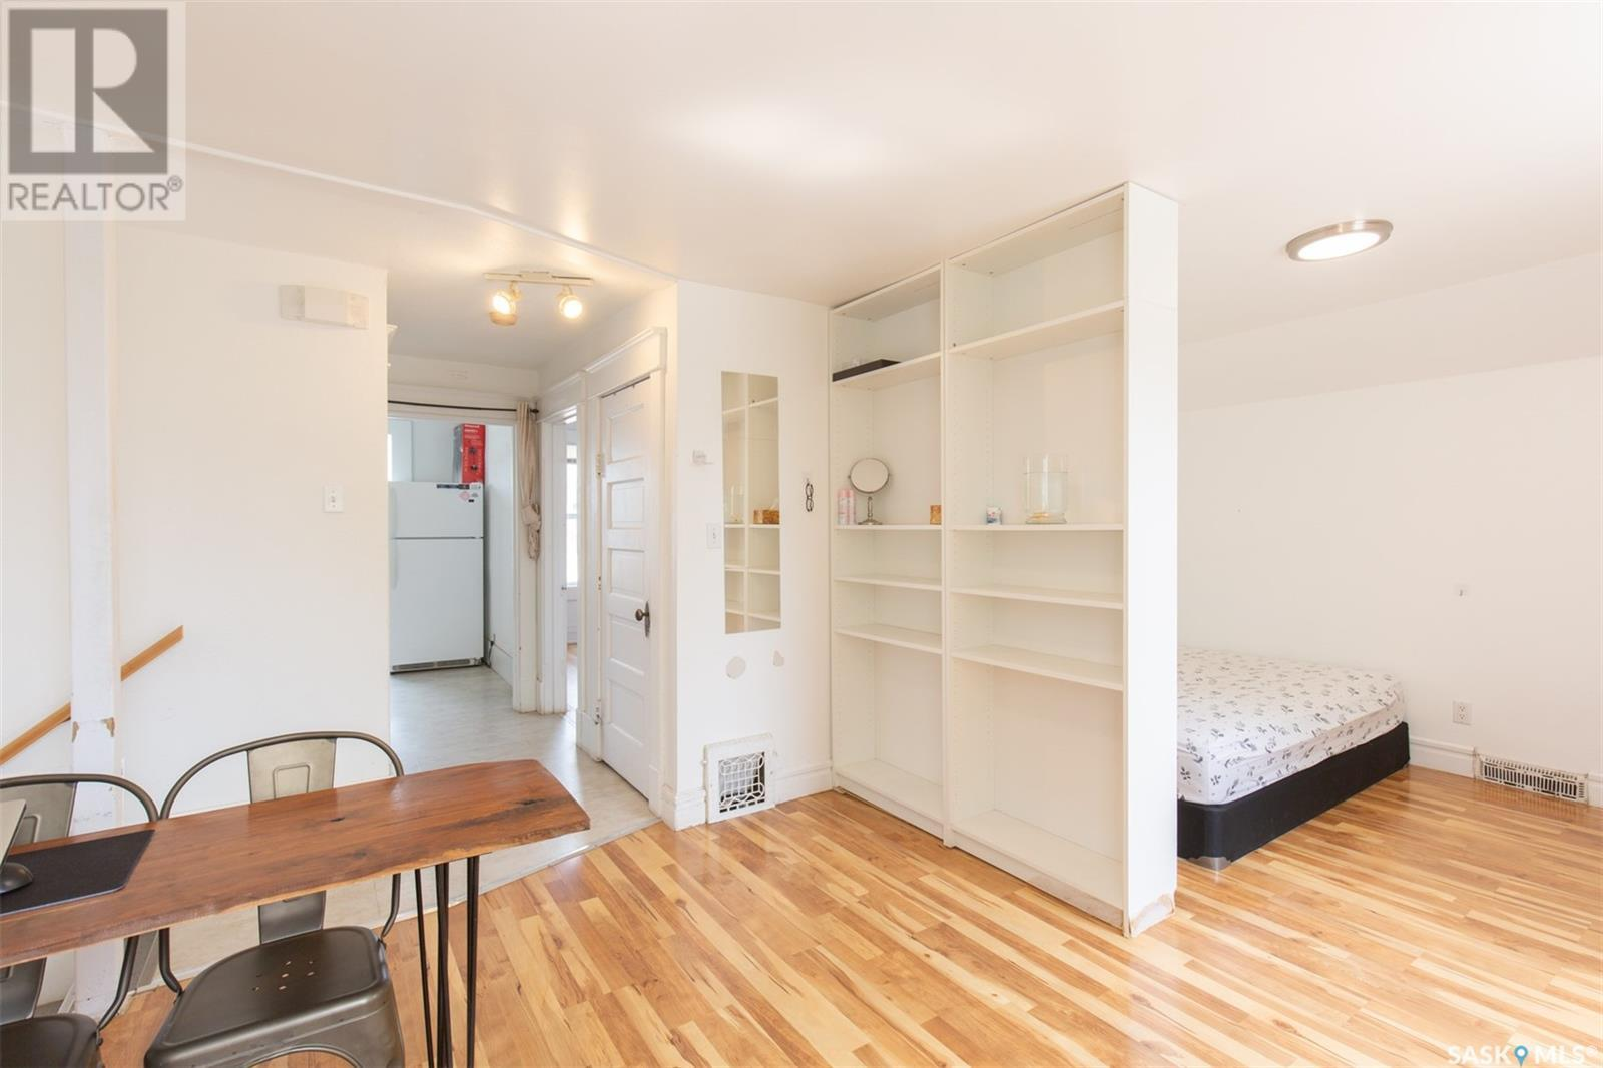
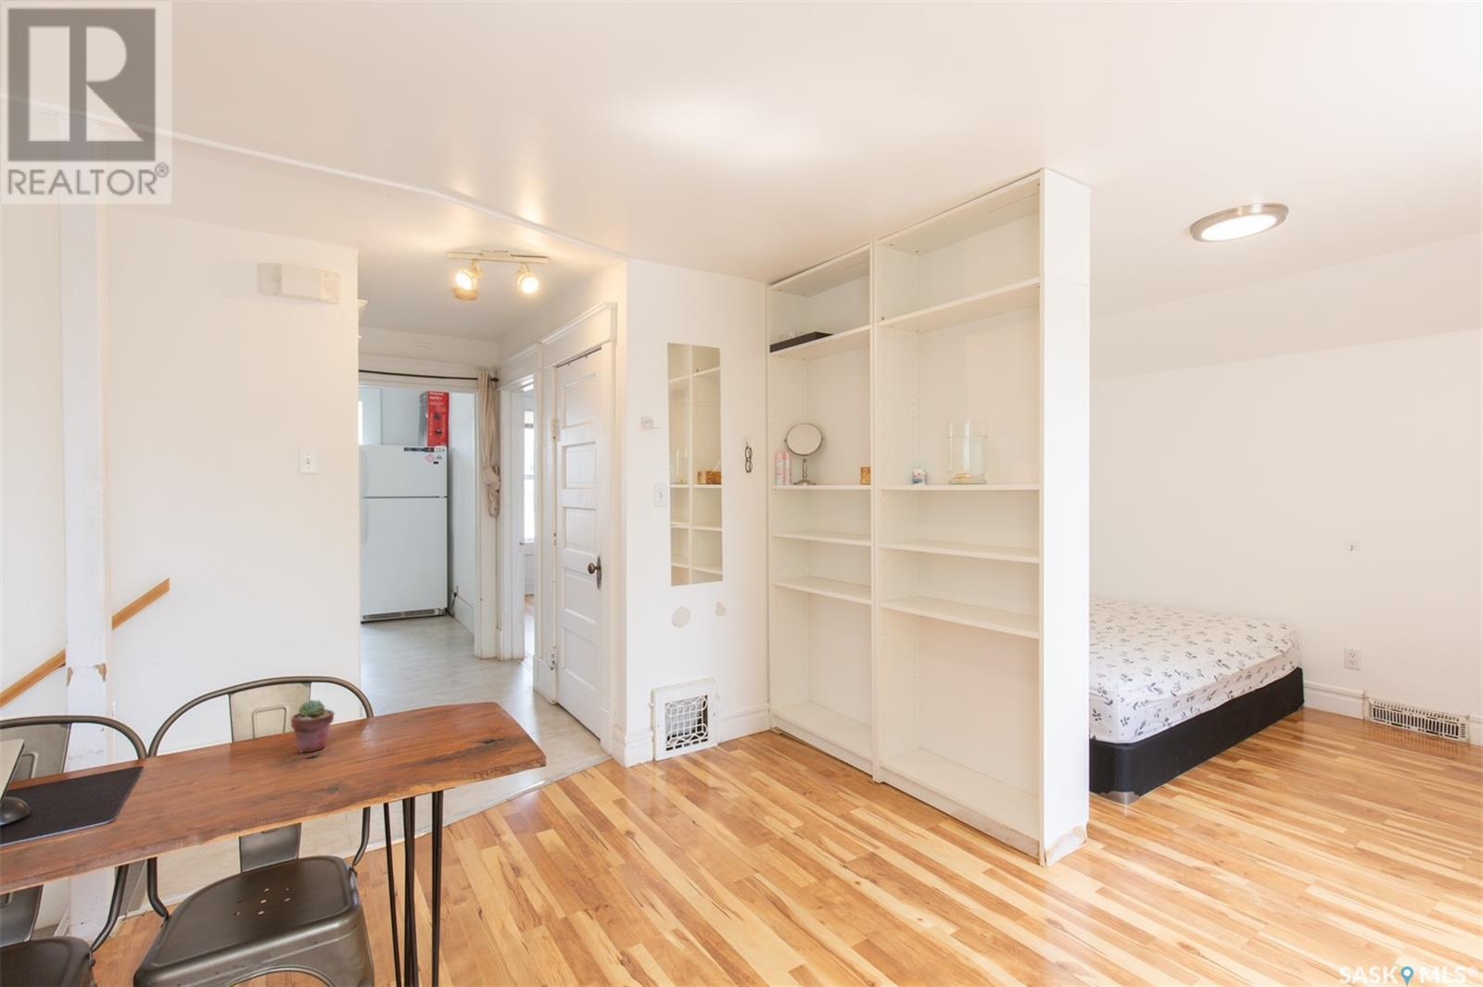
+ potted succulent (312, 723)
